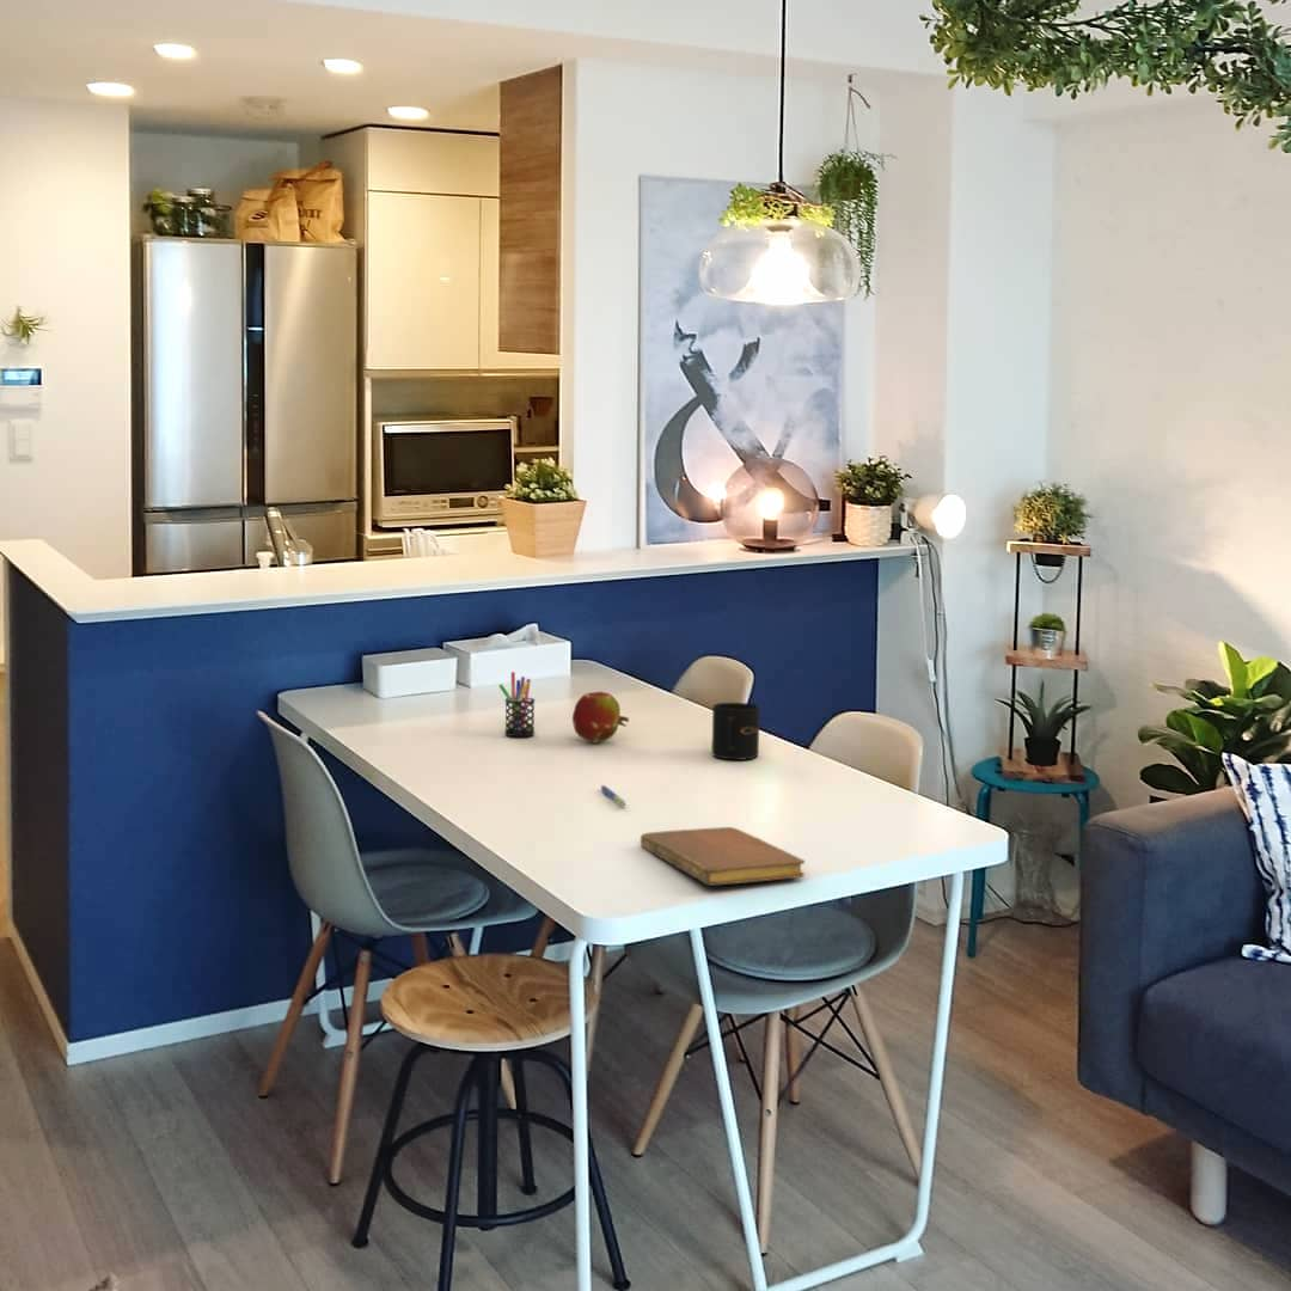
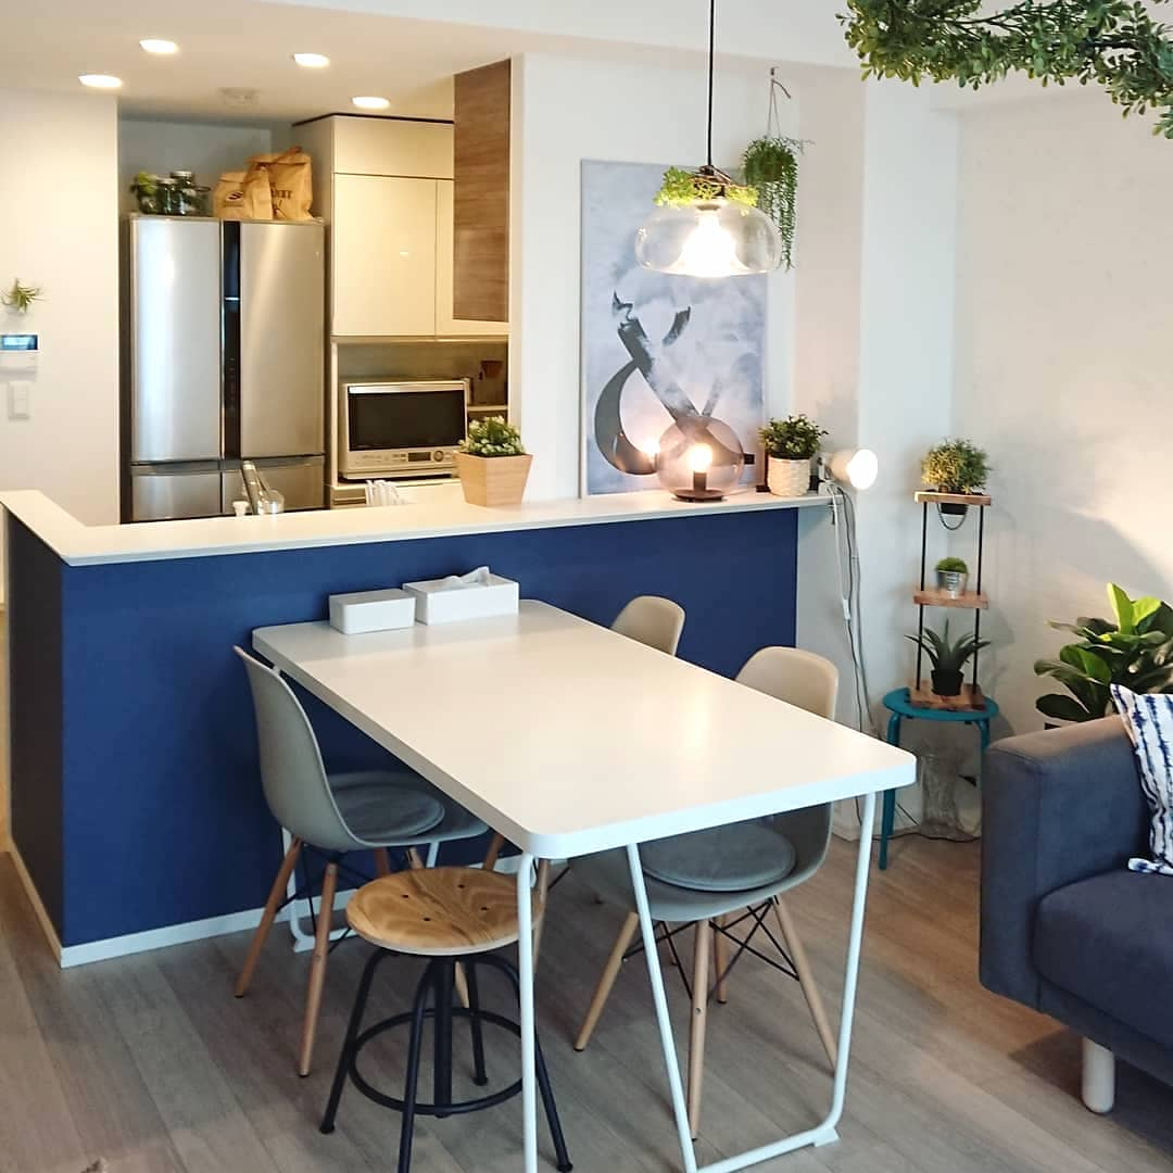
- pen (613, 795)
- pen holder (515, 703)
- fruit (600, 717)
- notebook (720, 853)
- mug (732, 732)
